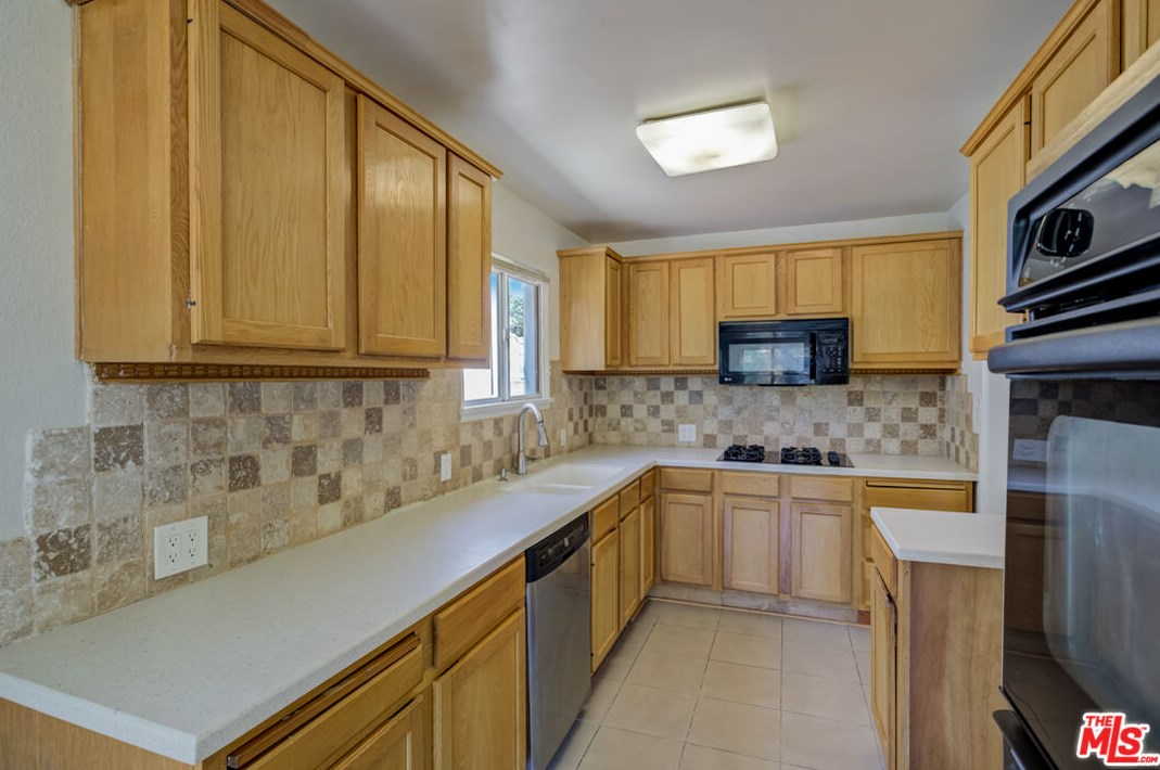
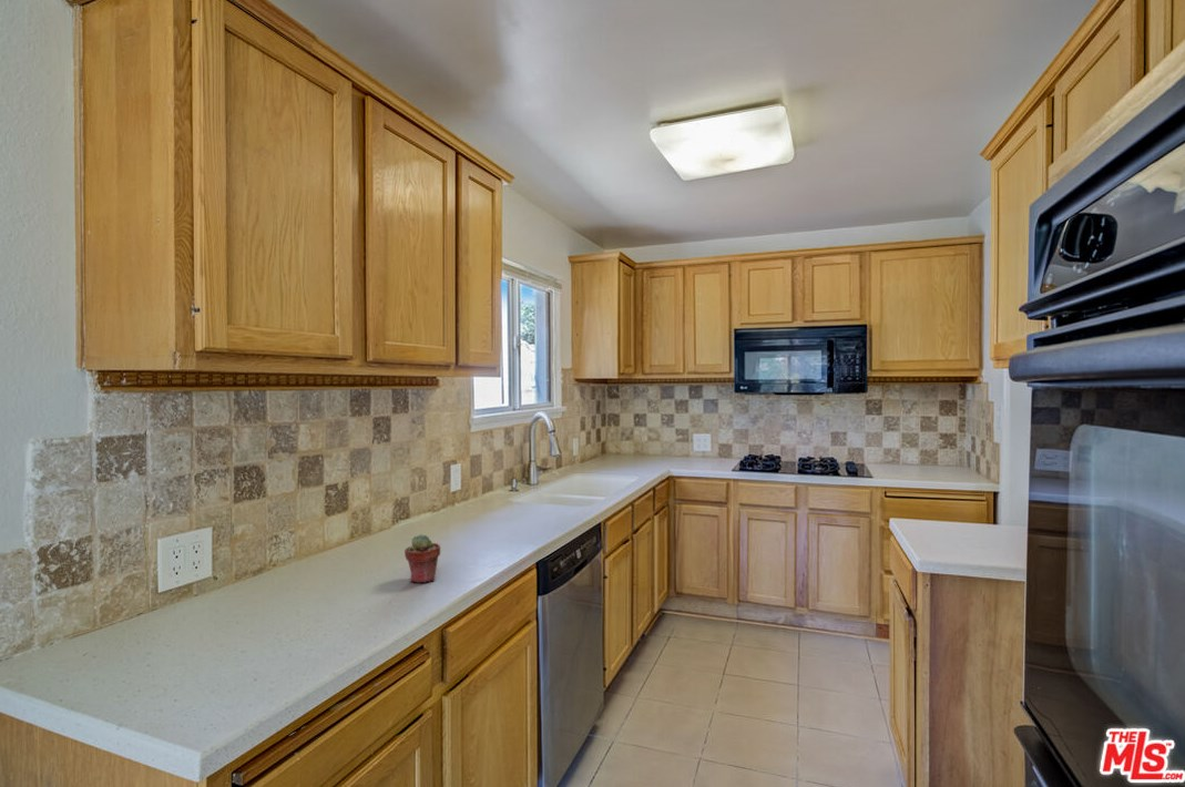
+ potted succulent (422, 556)
